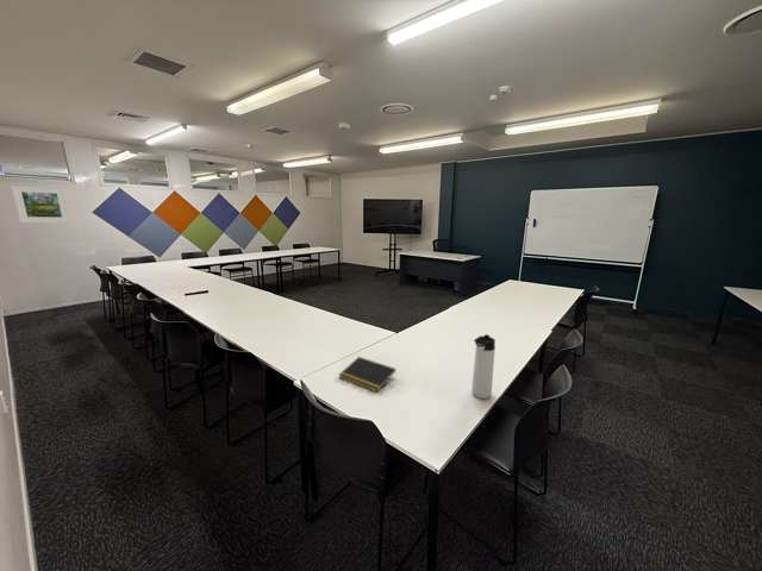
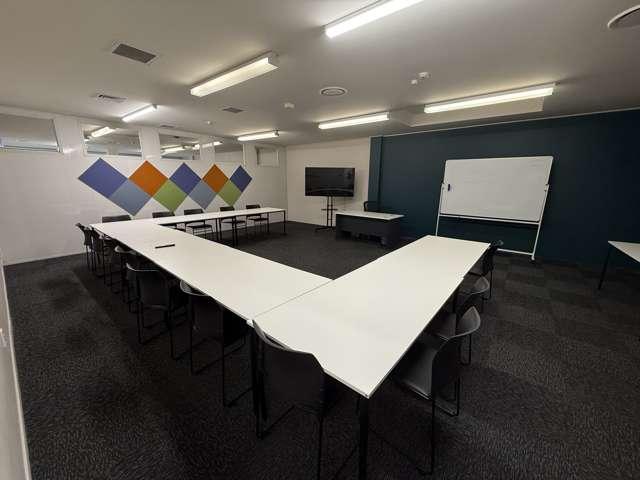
- notepad (367, 372)
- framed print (42, 205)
- thermos bottle (481, 366)
